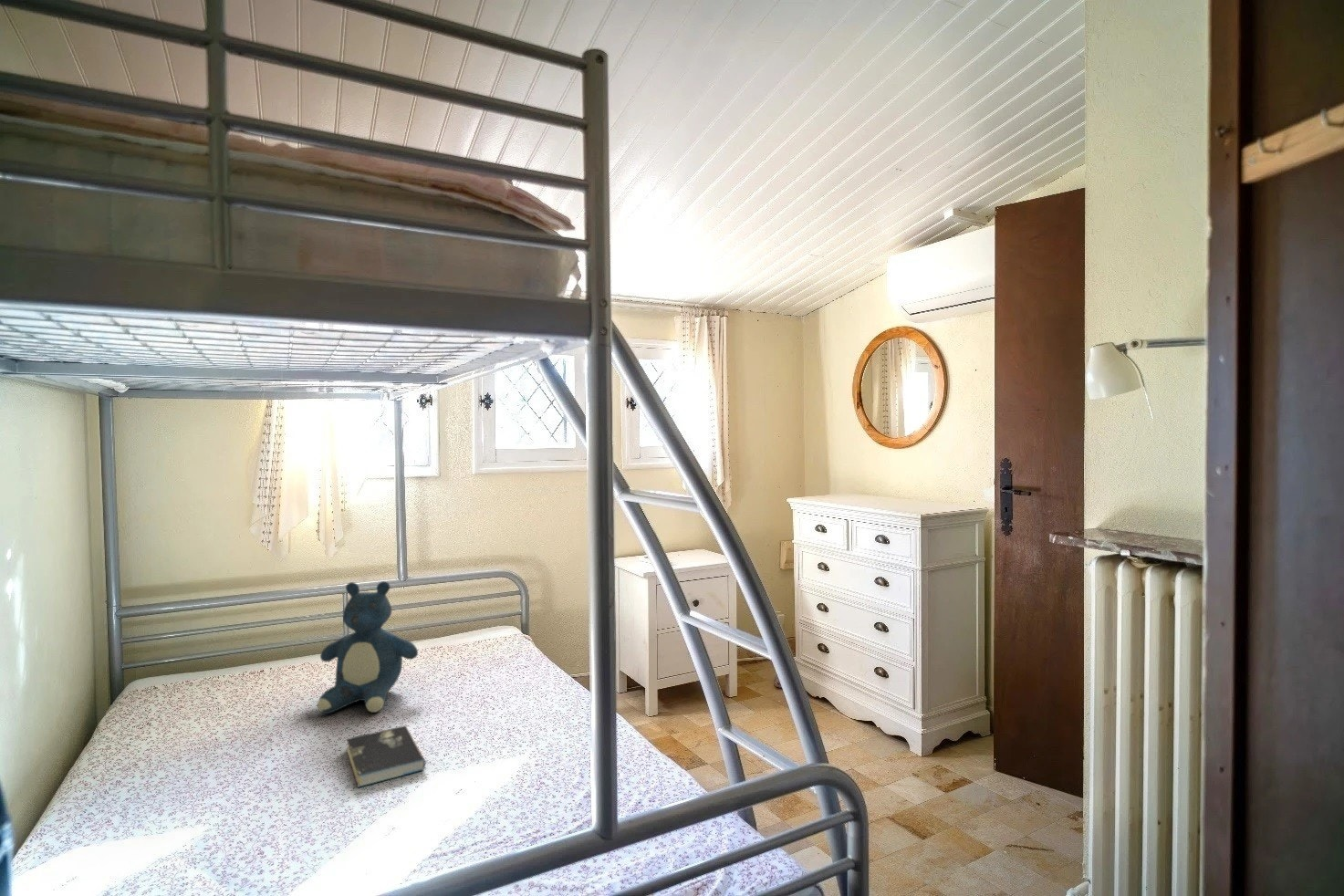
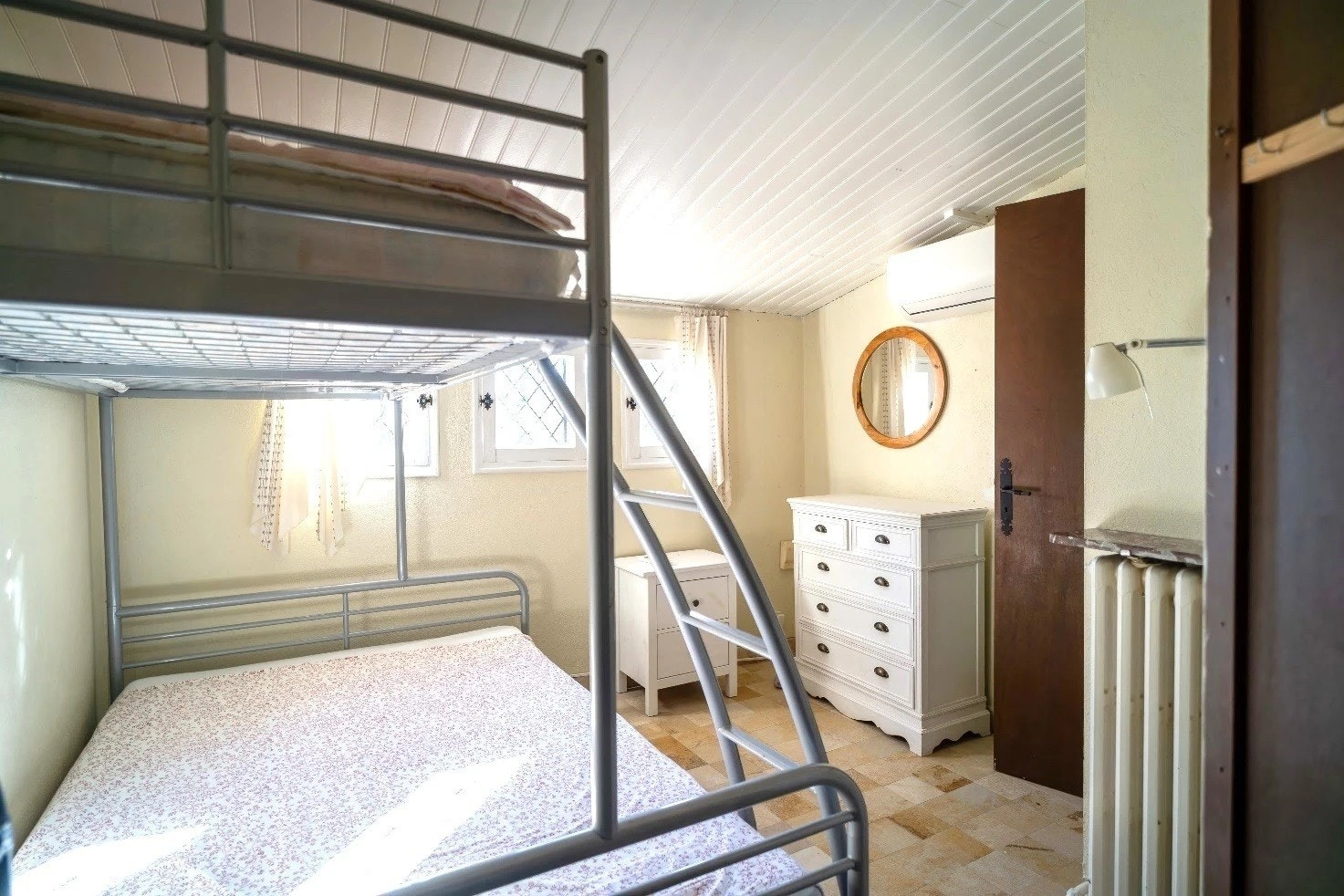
- teddy bear (362, 643)
- book (384, 754)
